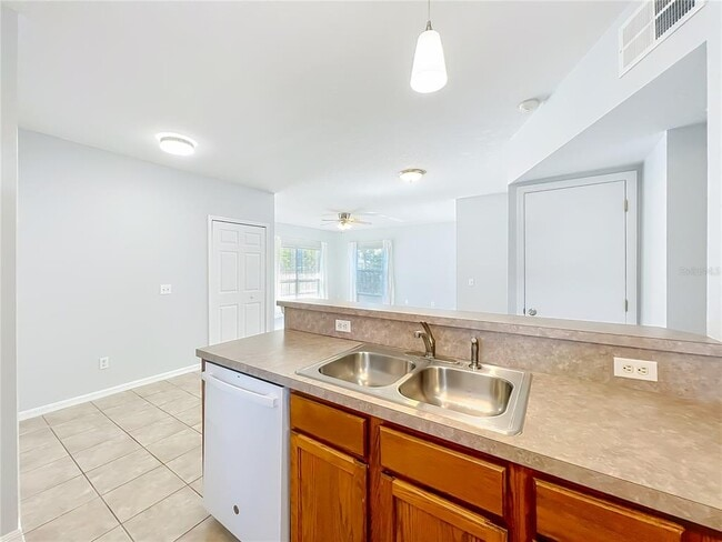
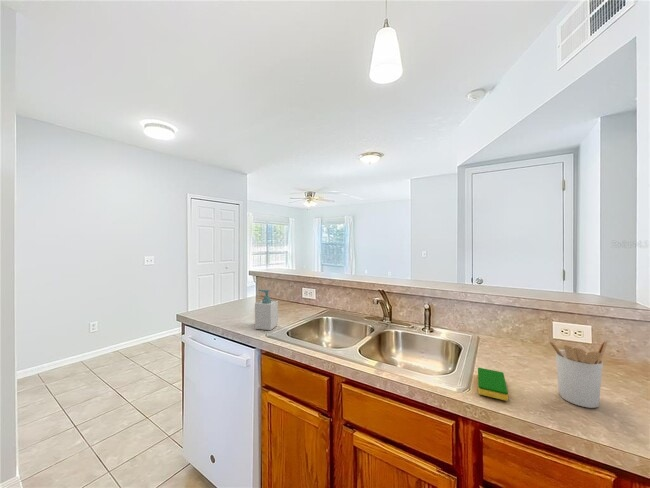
+ utensil holder (579, 370)
+ dish sponge (491, 382)
+ soap bottle (266, 308)
